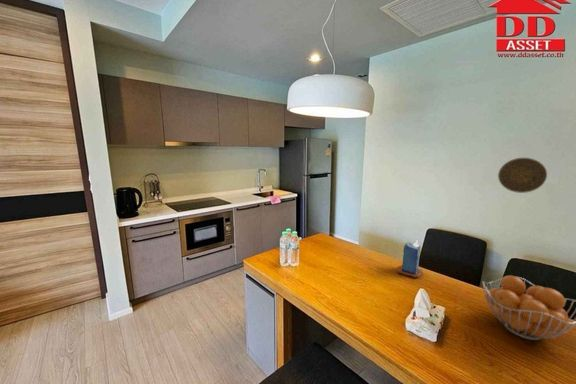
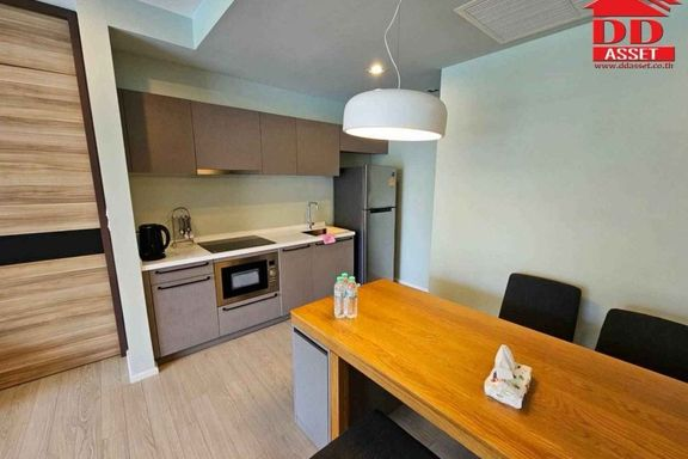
- fruit basket (525, 306)
- decorative plate (521, 175)
- candle (410, 256)
